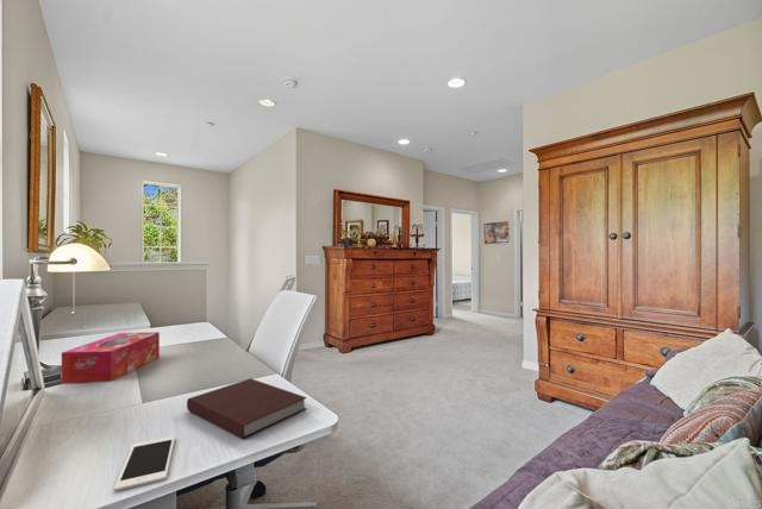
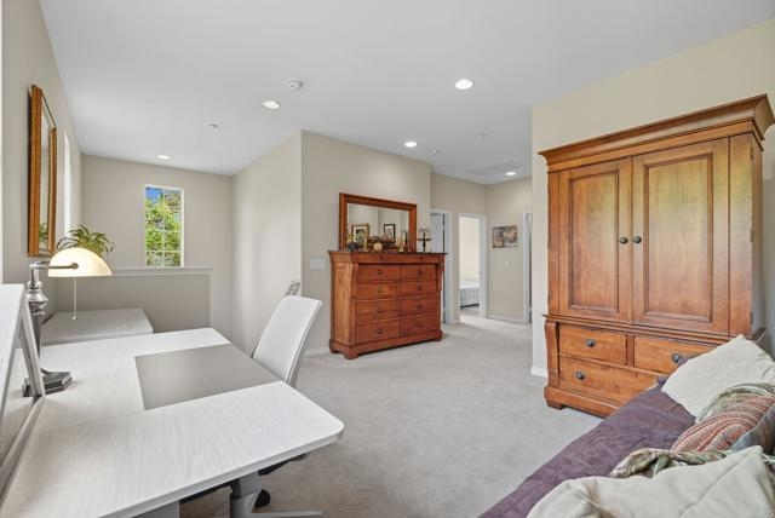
- notebook (246, 403)
- tissue box (115, 354)
- cell phone (148, 460)
